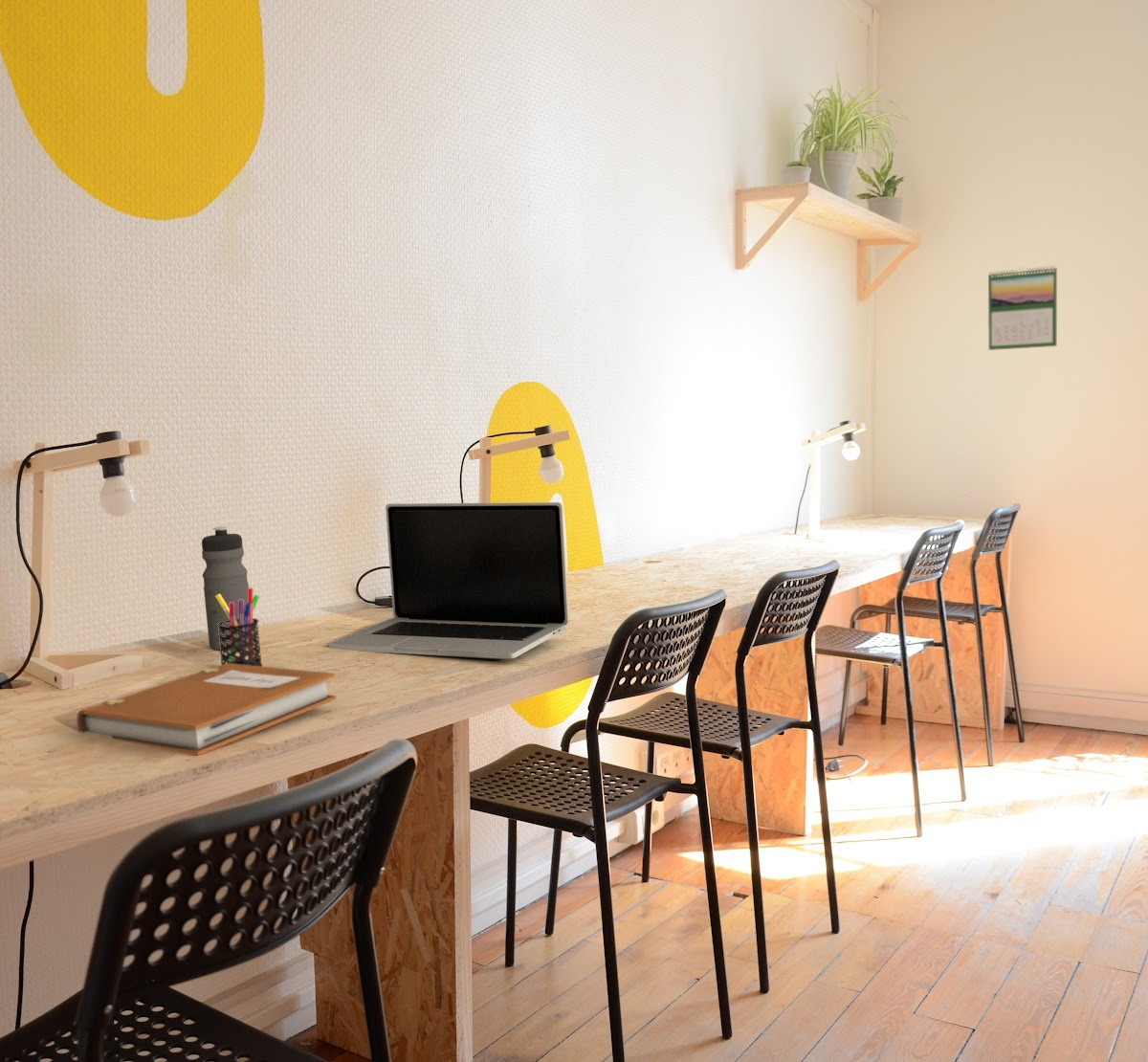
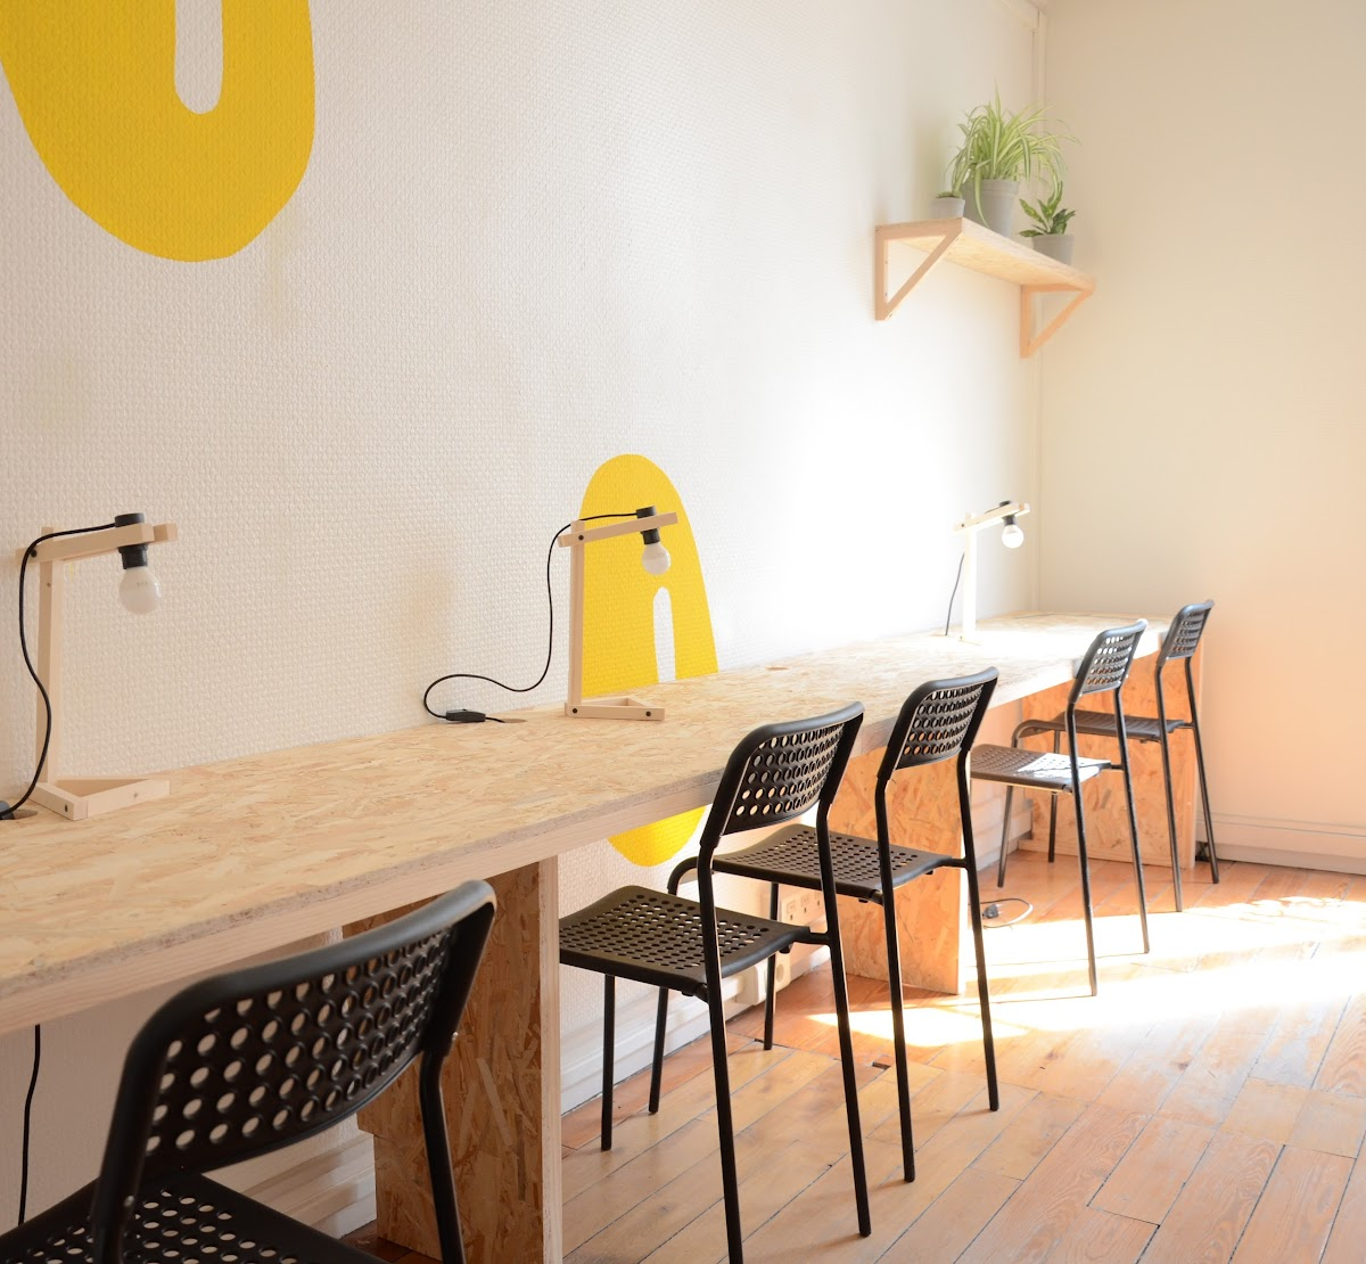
- laptop (445, 577)
- calendar (1022, 307)
- pen holder (243, 627)
- notebook (213, 702)
- water bottle (226, 586)
